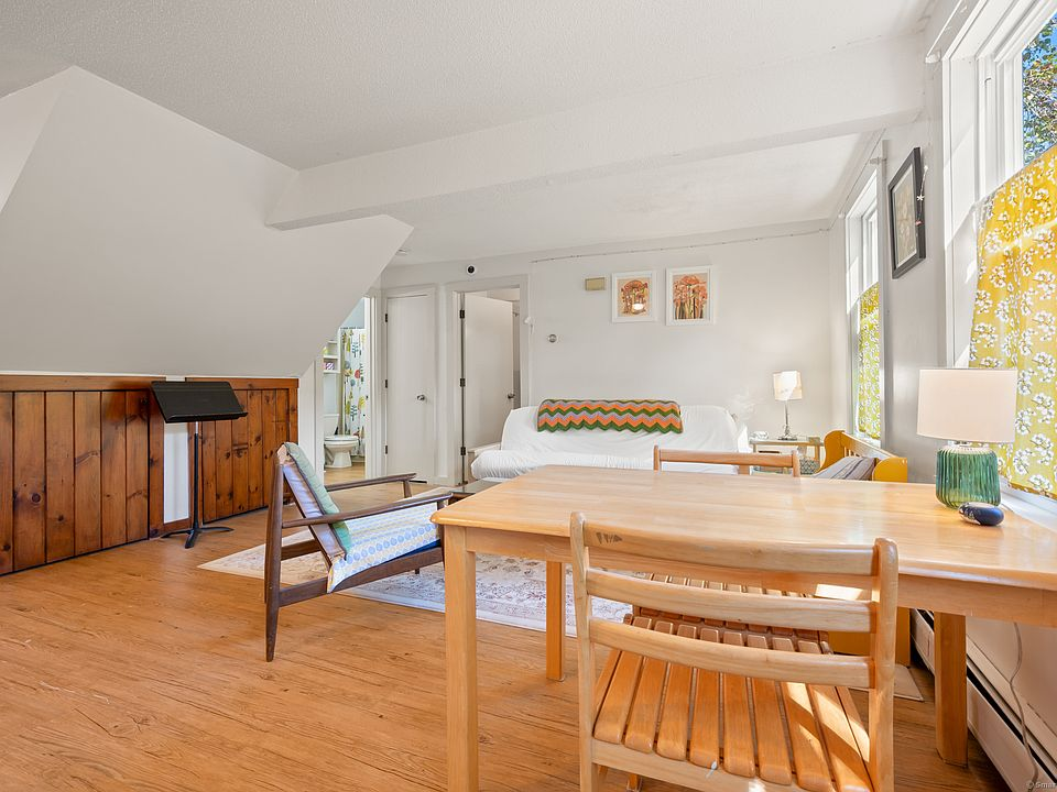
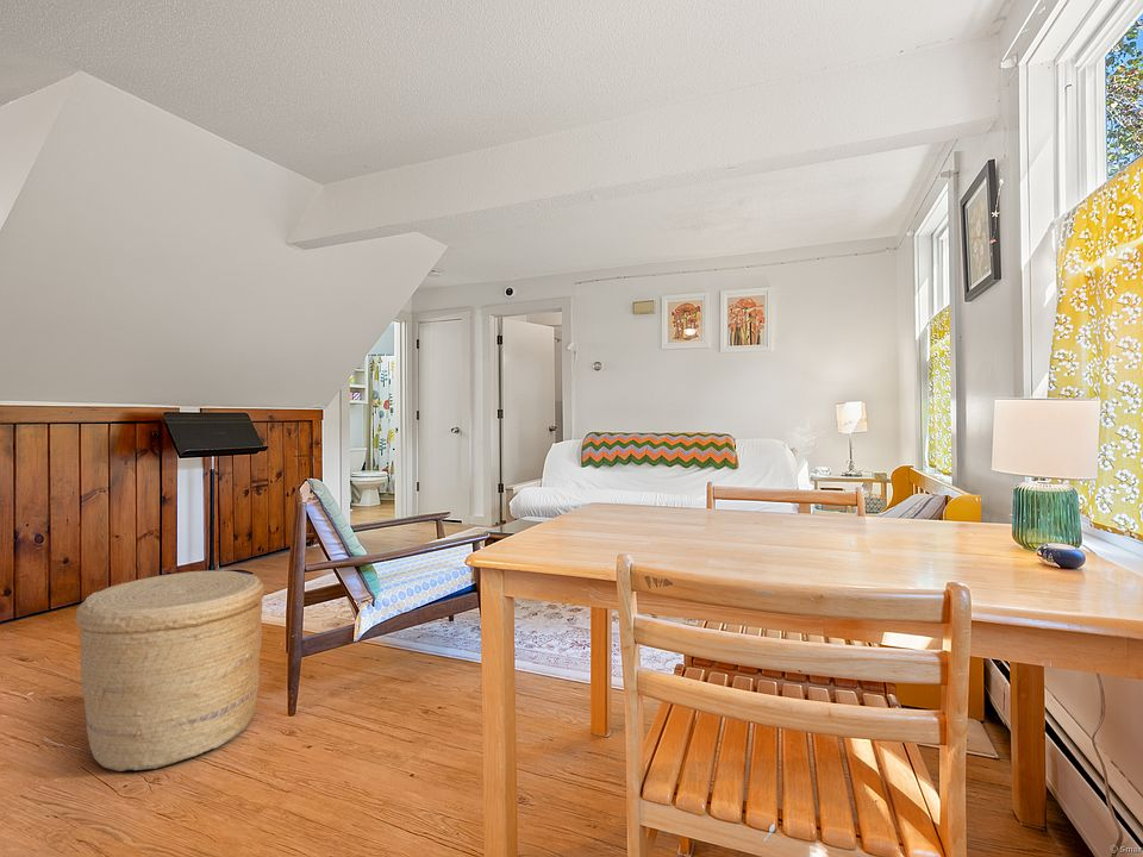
+ basket (177, 659)
